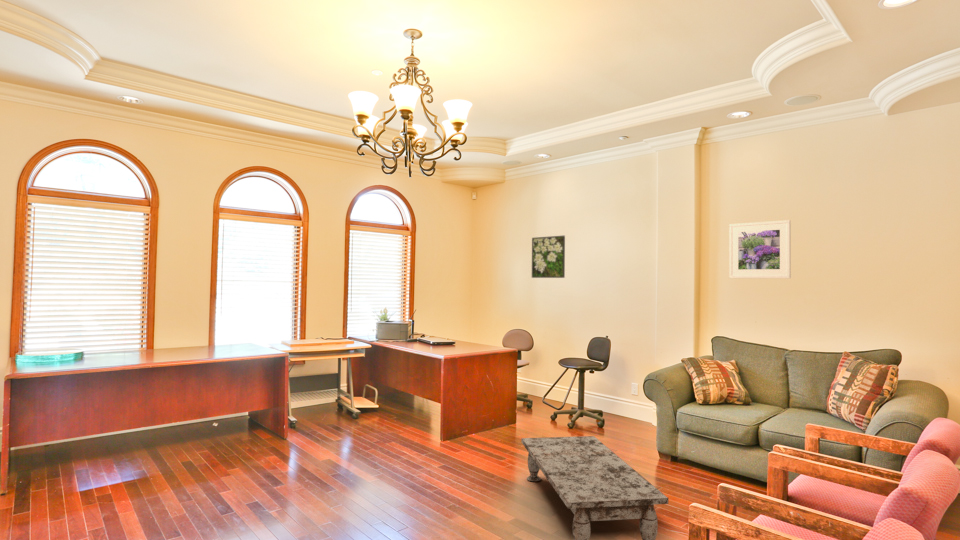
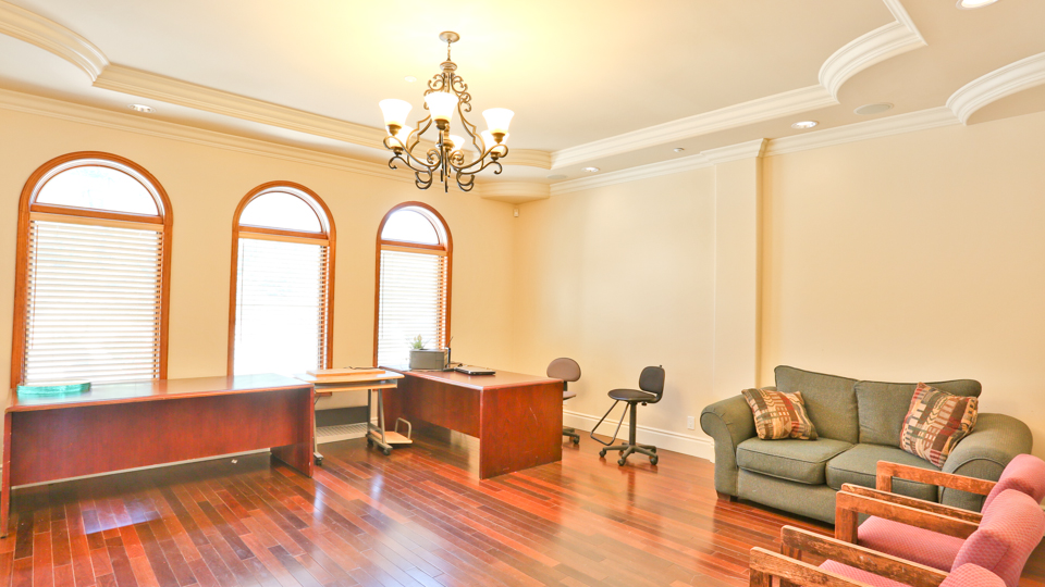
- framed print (547, 257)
- coffee table (582, 485)
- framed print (758, 250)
